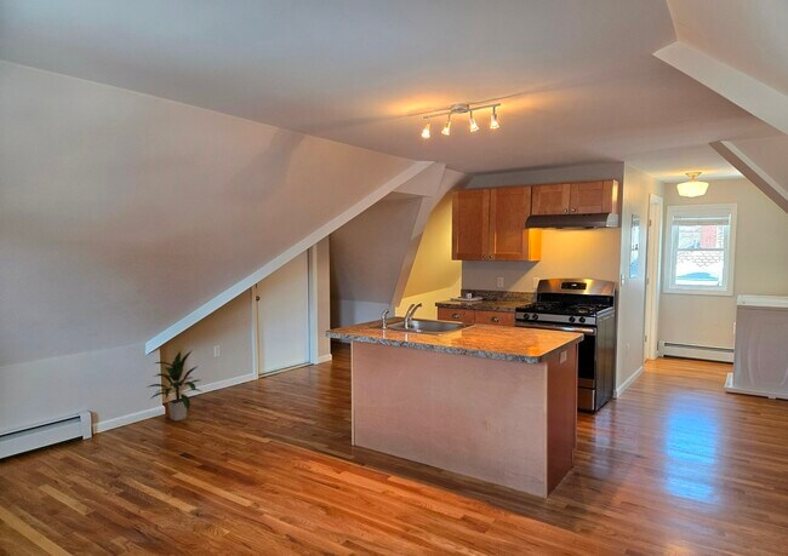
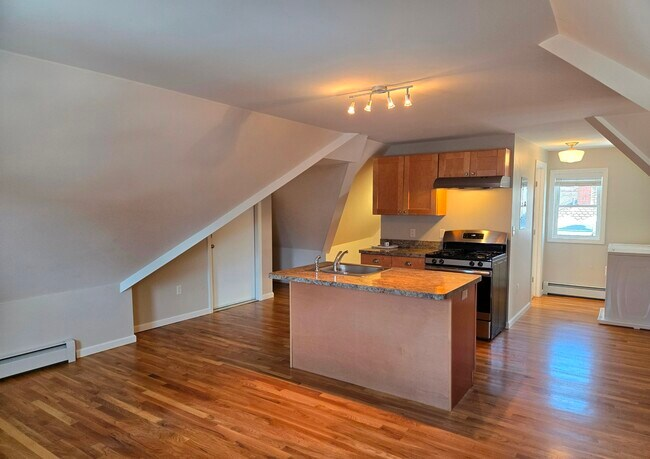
- indoor plant (177, 385)
